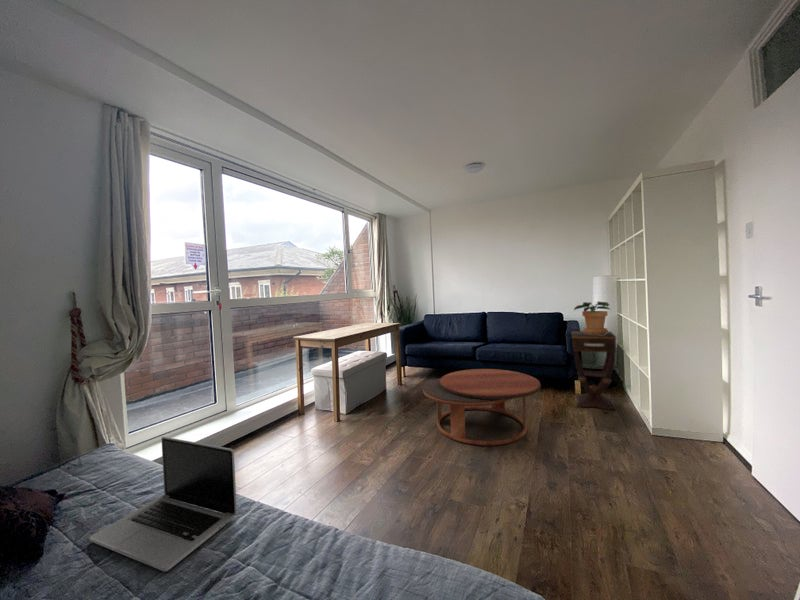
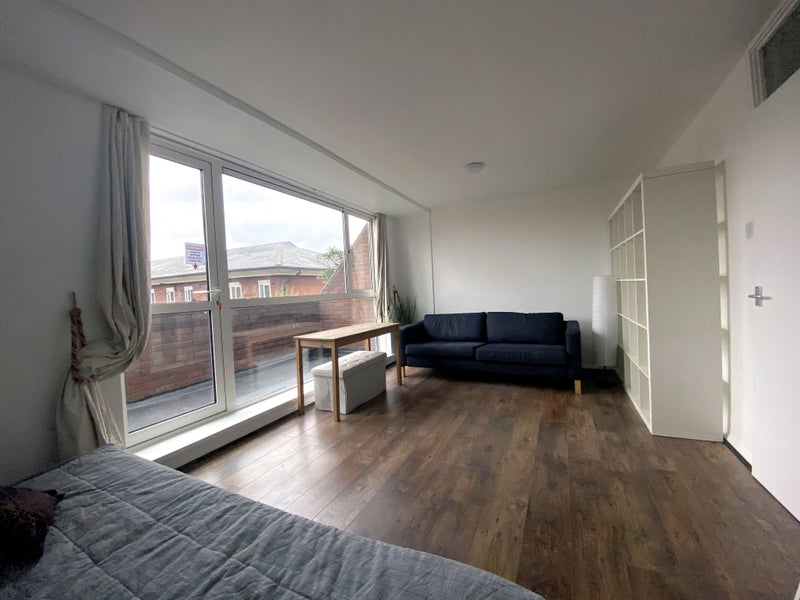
- potted plant (592, 317)
- coffee table (480, 402)
- side table (593, 371)
- laptop (164, 493)
